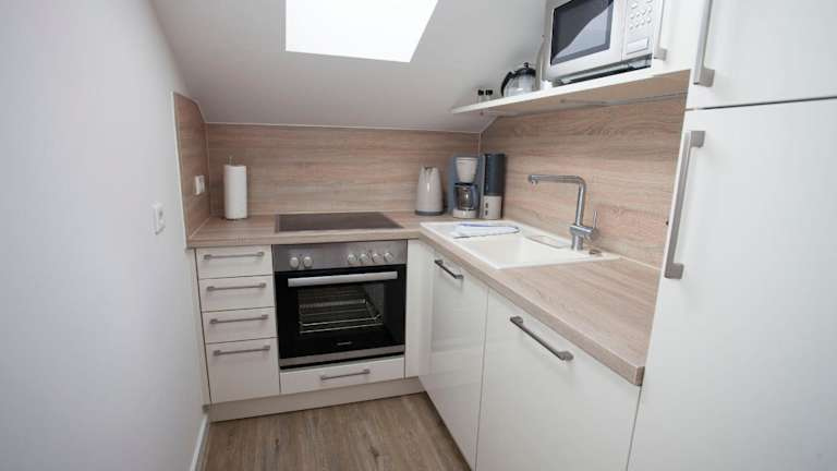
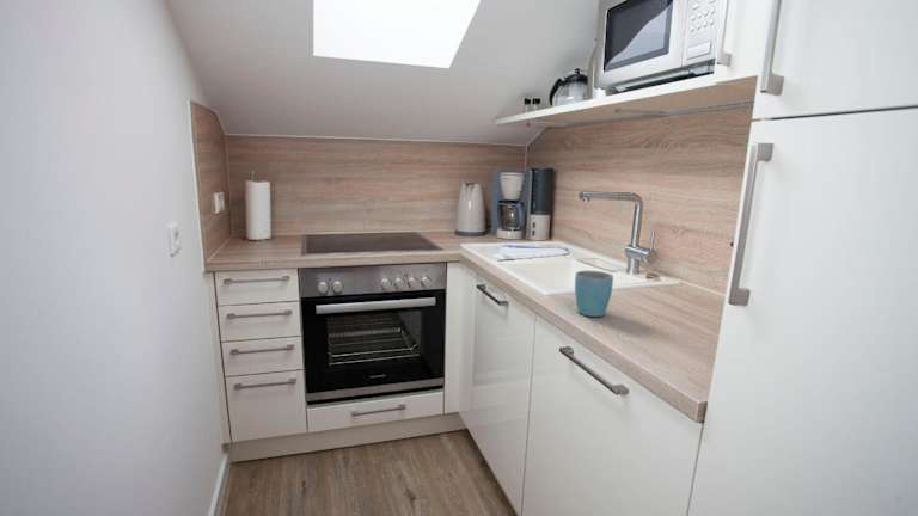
+ mug (590, 291)
